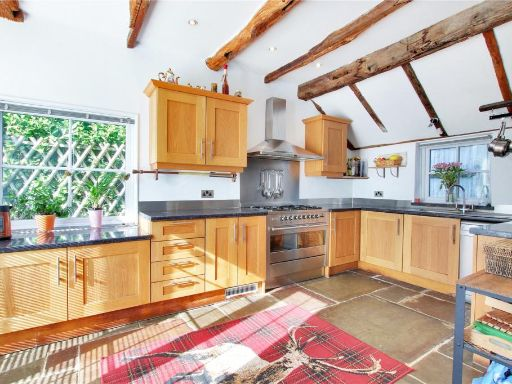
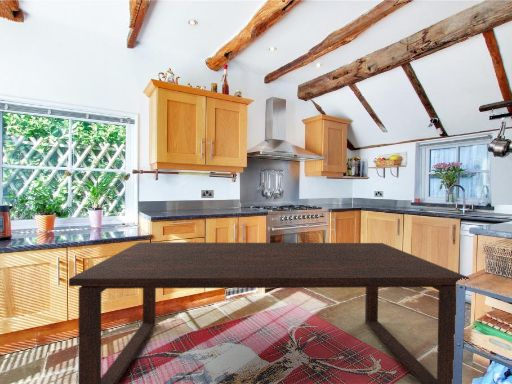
+ dining table (267, 287)
